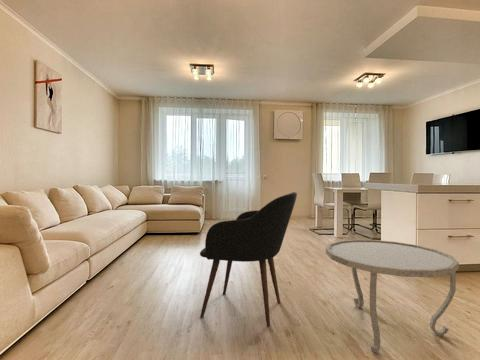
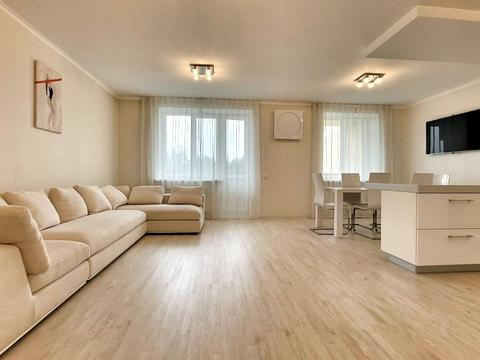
- armchair (243, 250)
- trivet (375, 290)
